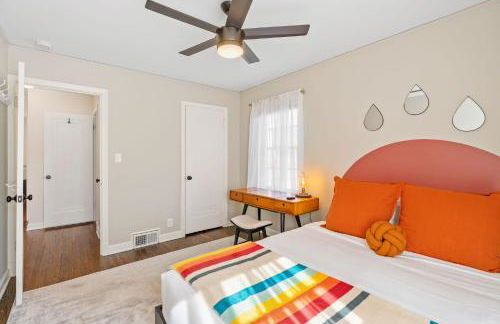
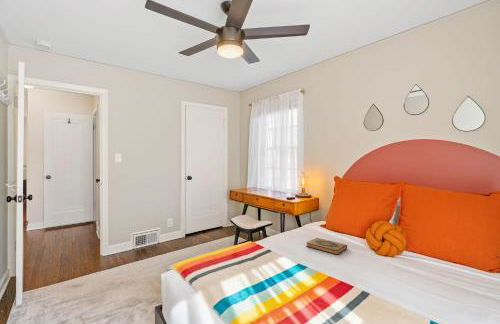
+ hardback book (326, 245)
